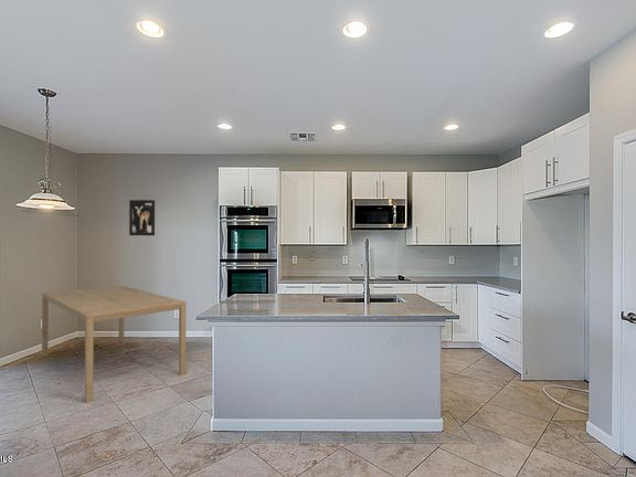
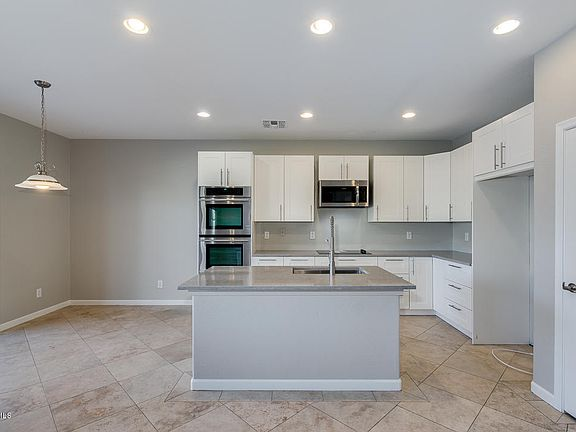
- wall art (141, 218)
- dining table (119, 330)
